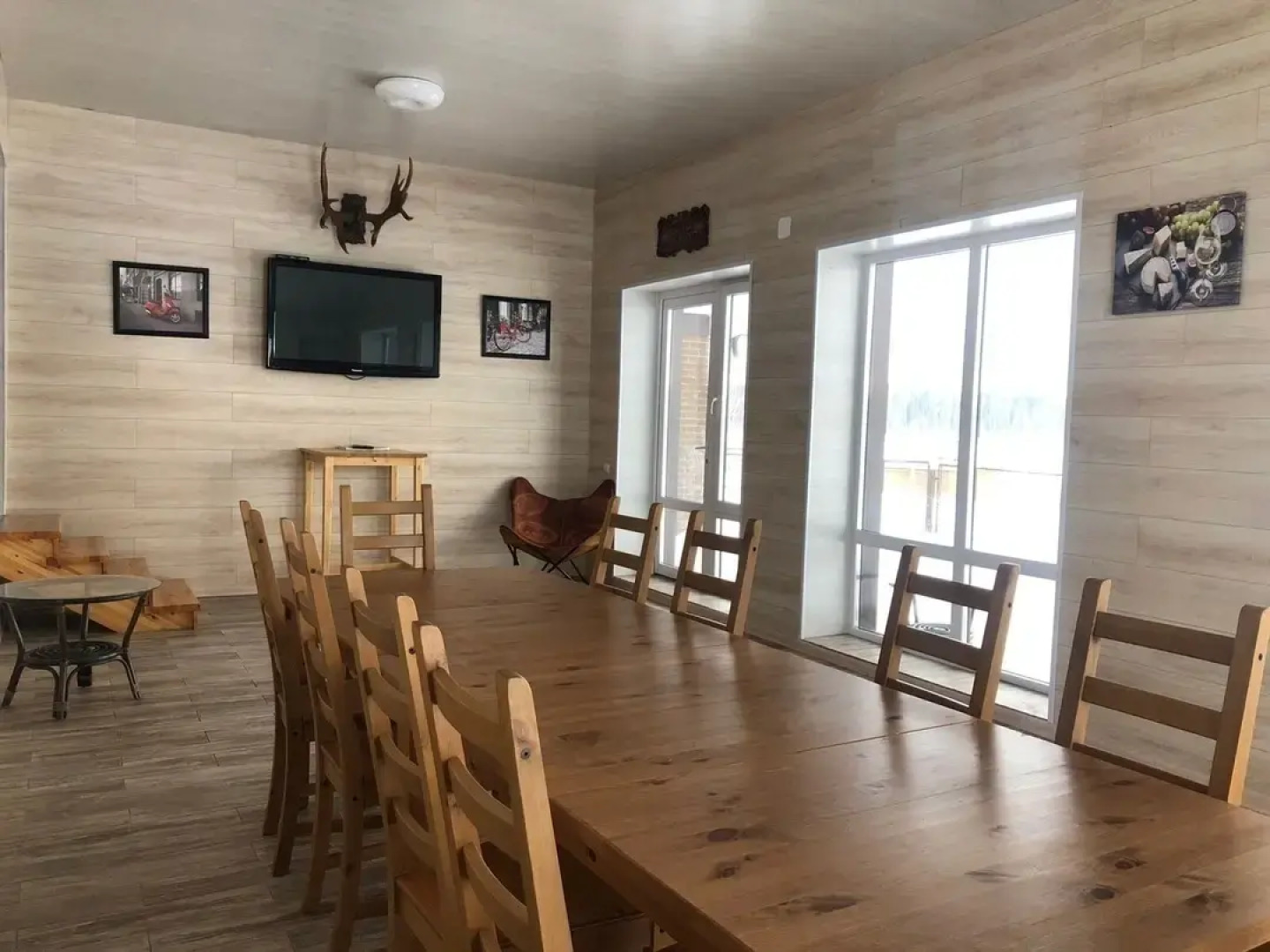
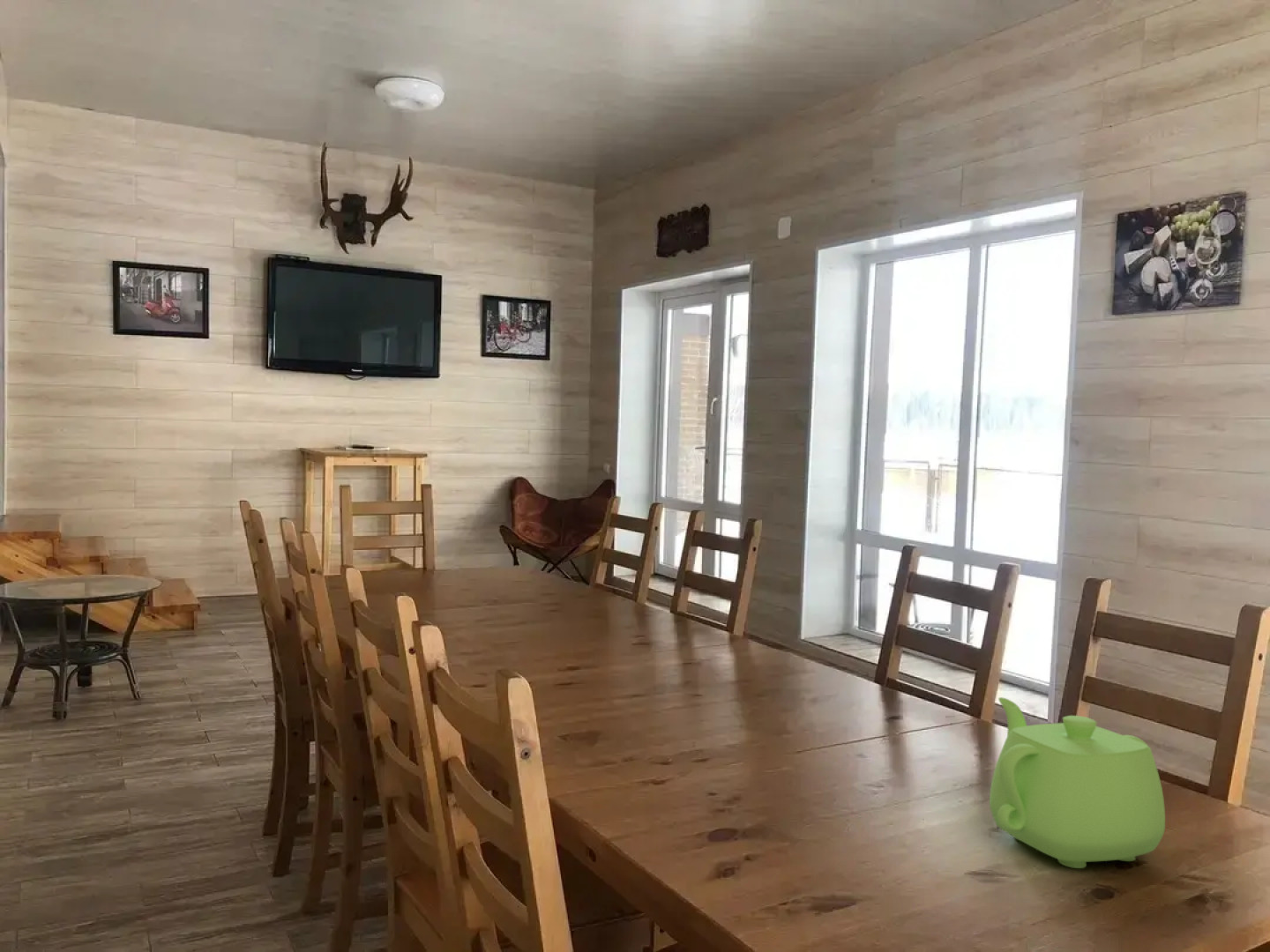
+ teapot (1057, 774)
